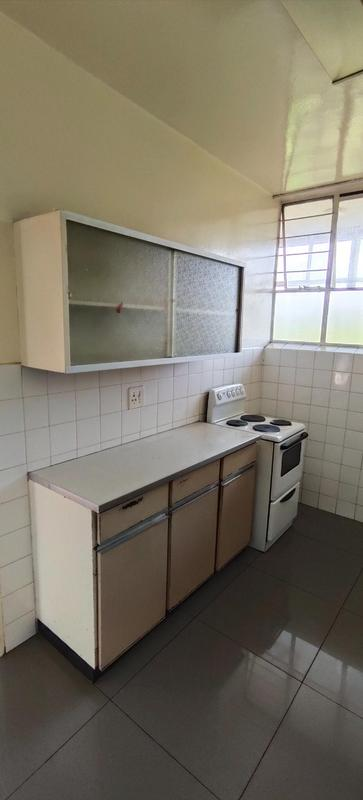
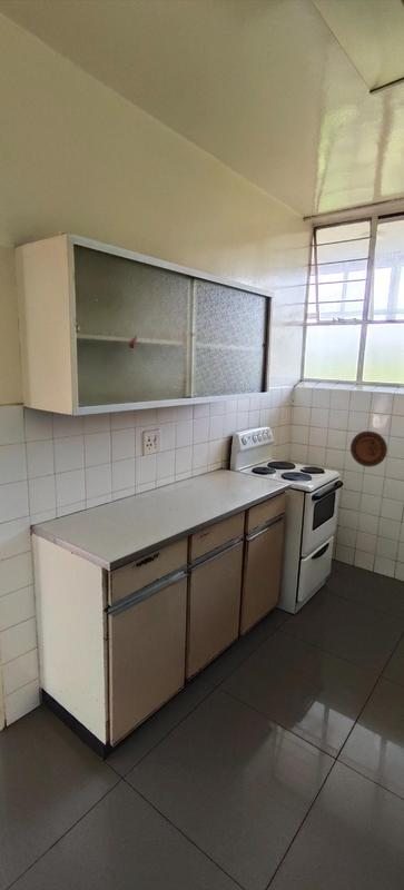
+ decorative plate (368, 448)
